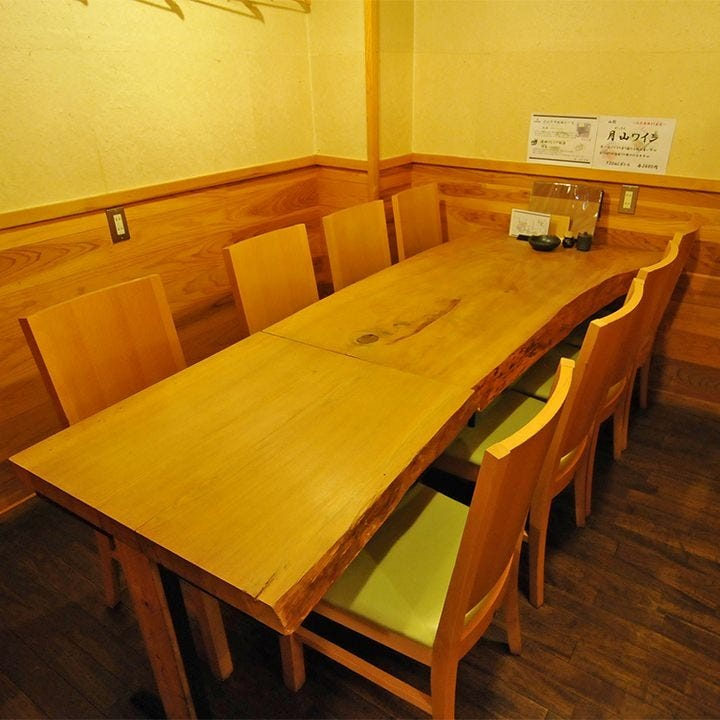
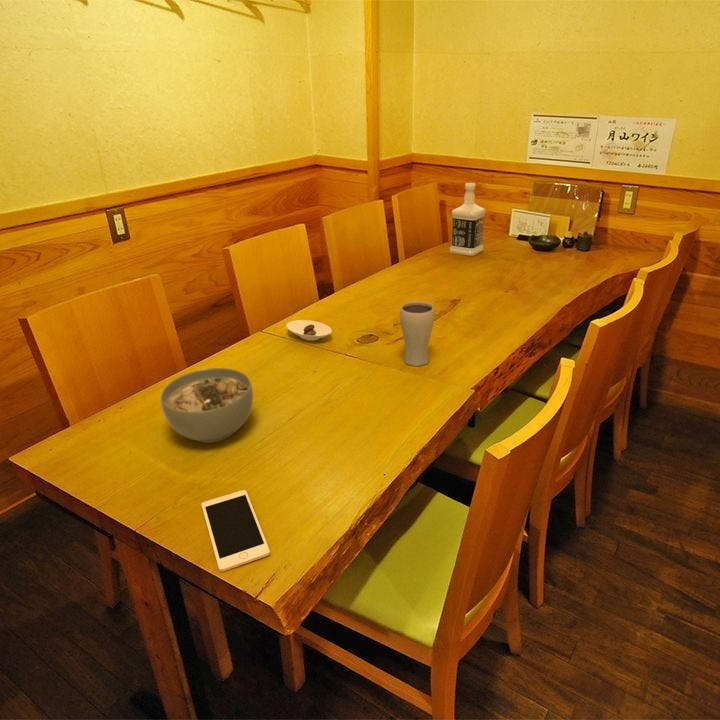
+ drinking glass (416, 335)
+ saucer (308, 331)
+ soup bowl (210, 408)
+ cell phone (233, 527)
+ bottle (468, 218)
